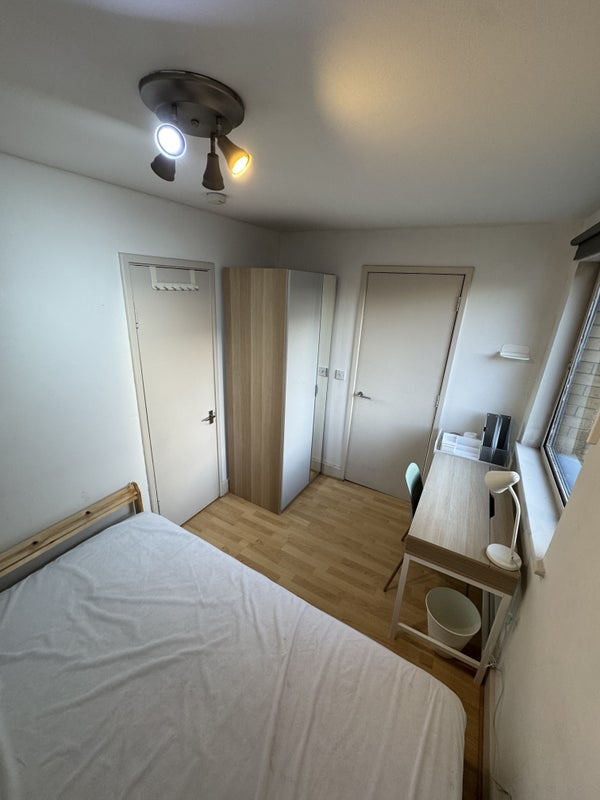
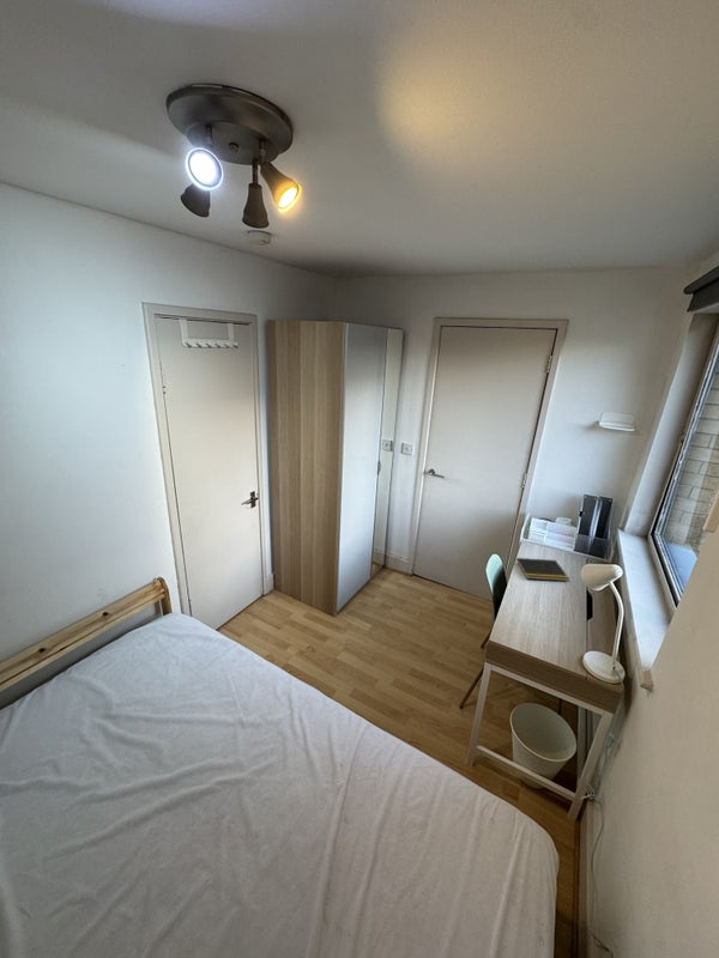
+ notepad (542, 569)
